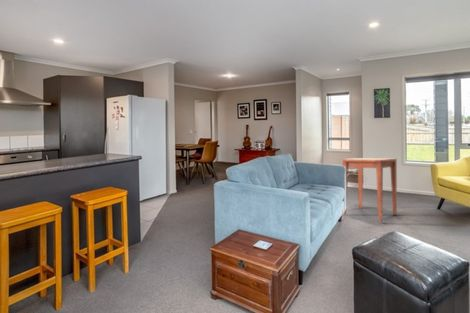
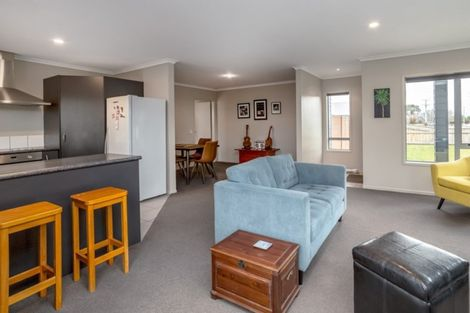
- side table (362, 186)
